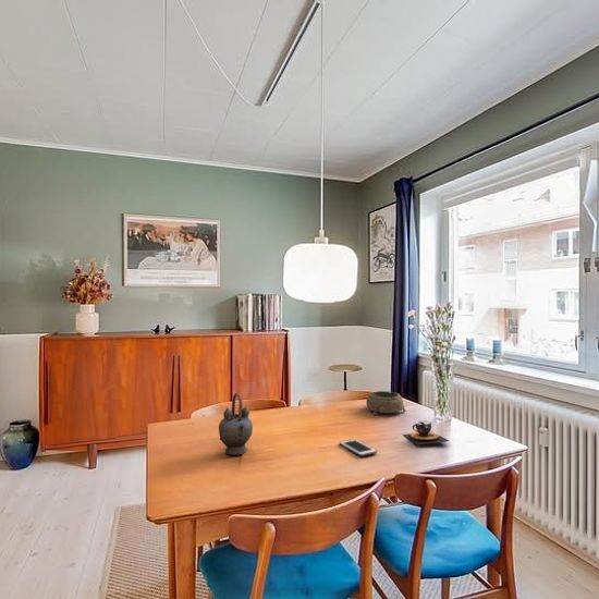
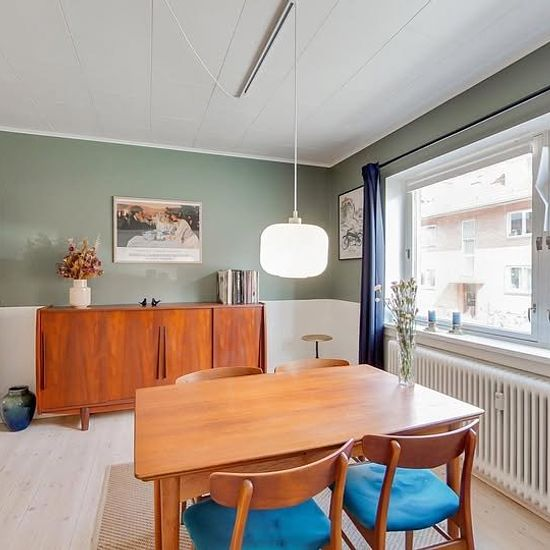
- teapot (236, 423)
- teacup (425, 430)
- cell phone (357, 447)
- decorative bowl (386, 402)
